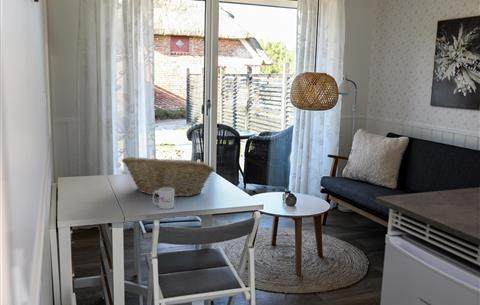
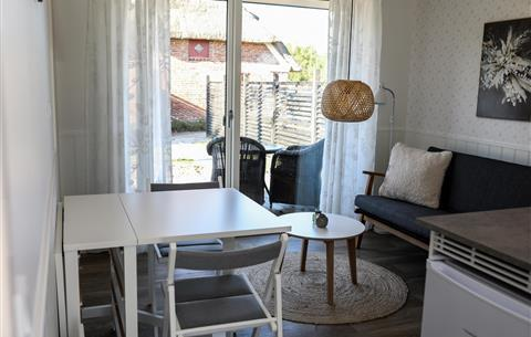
- mug (163, 198)
- fruit basket (168, 172)
